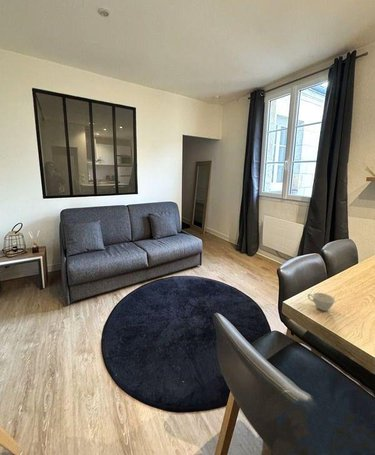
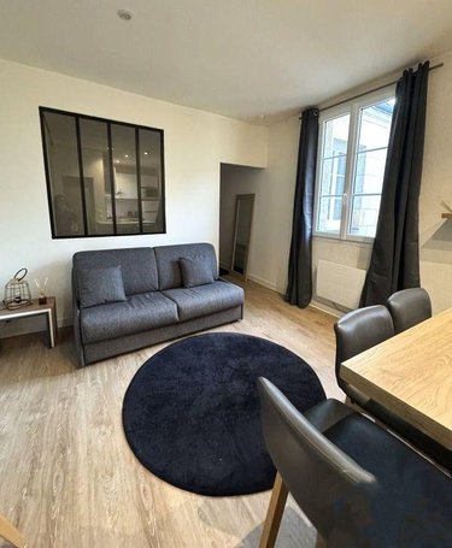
- teacup (320, 301)
